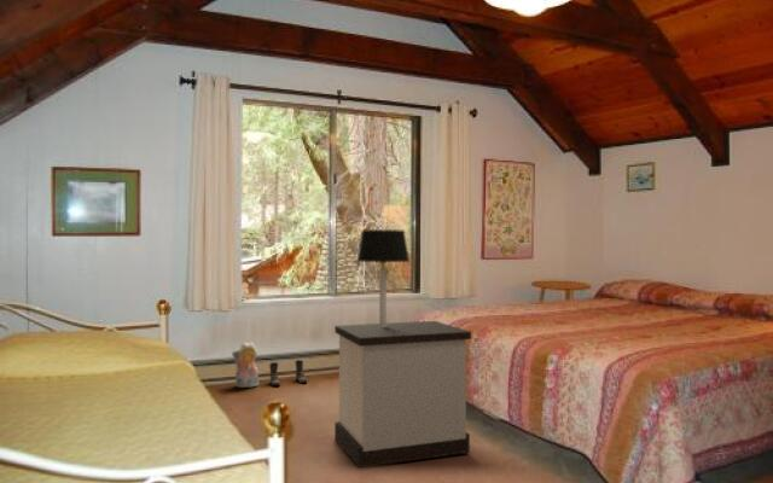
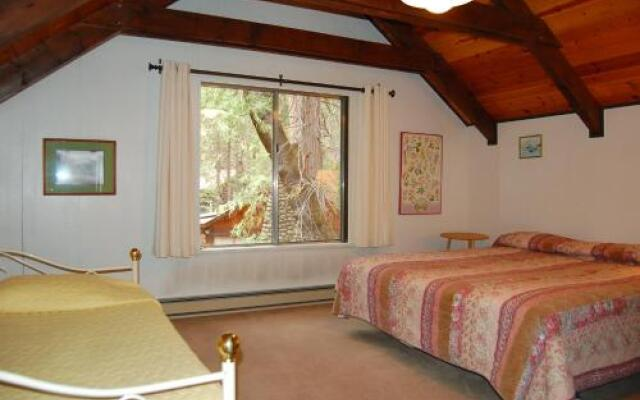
- table lamp (383, 278)
- boots (296, 372)
- nightstand (400, 386)
- plush toy (246, 363)
